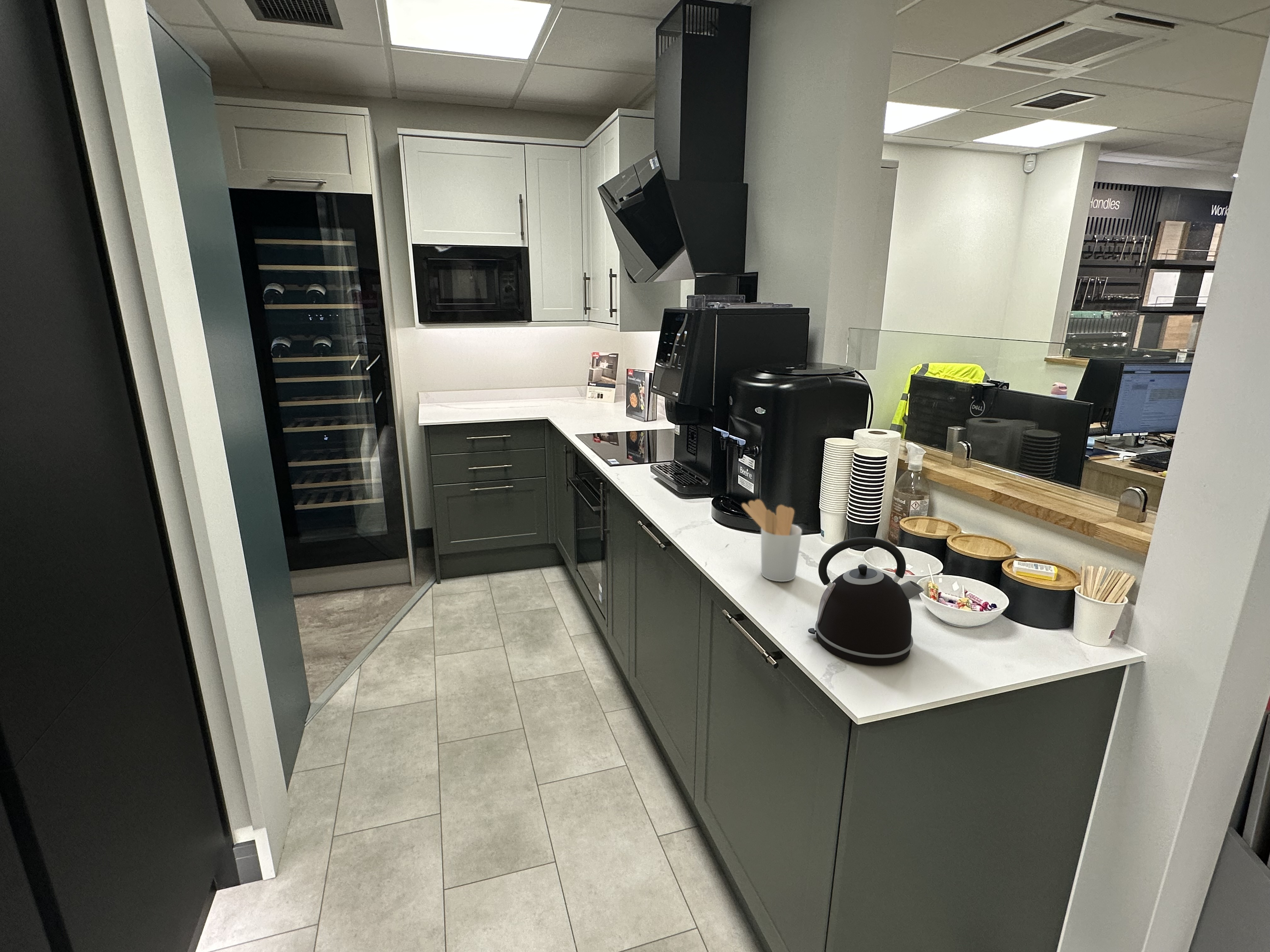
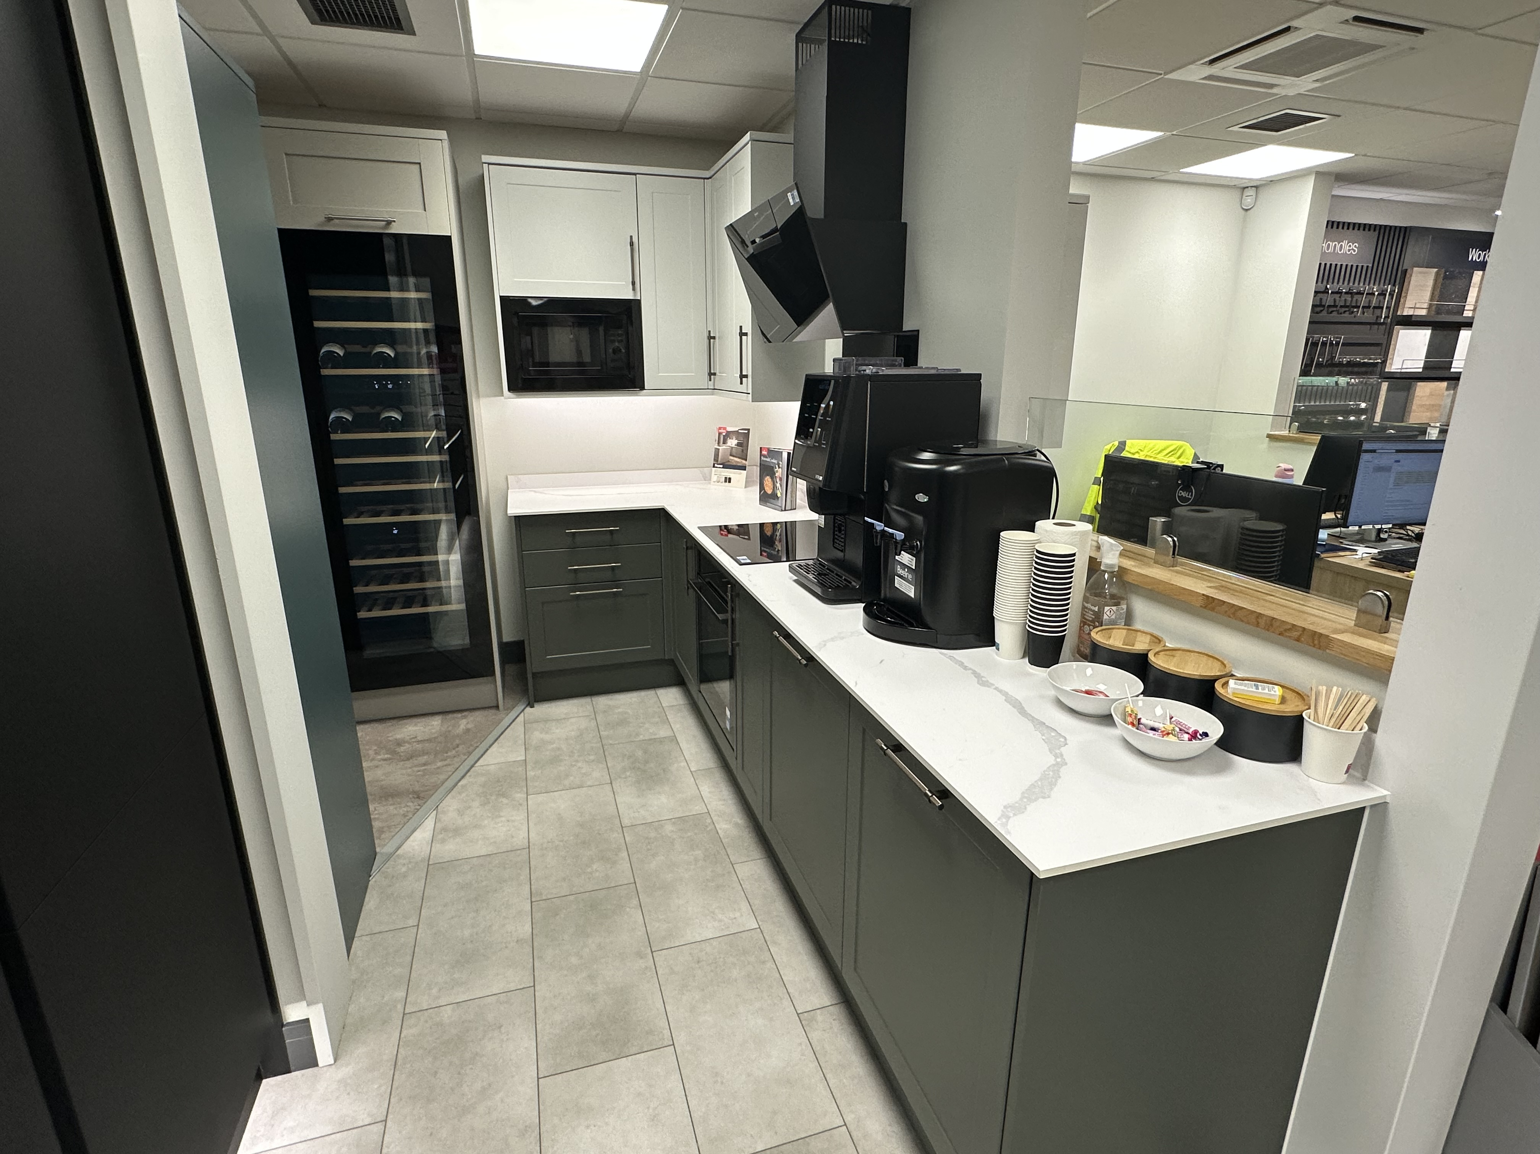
- kettle (867, 591)
- utensil holder (771, 538)
